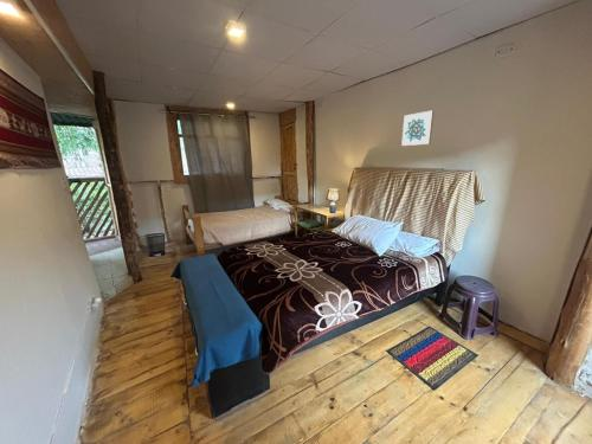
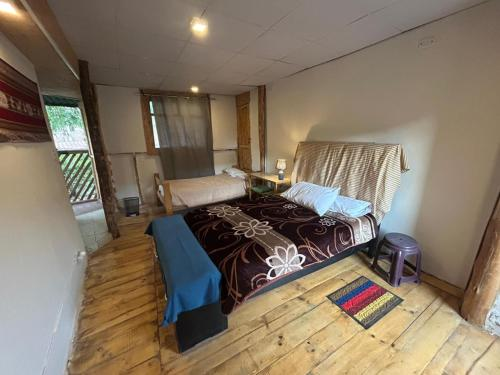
- wall art (417, 129)
